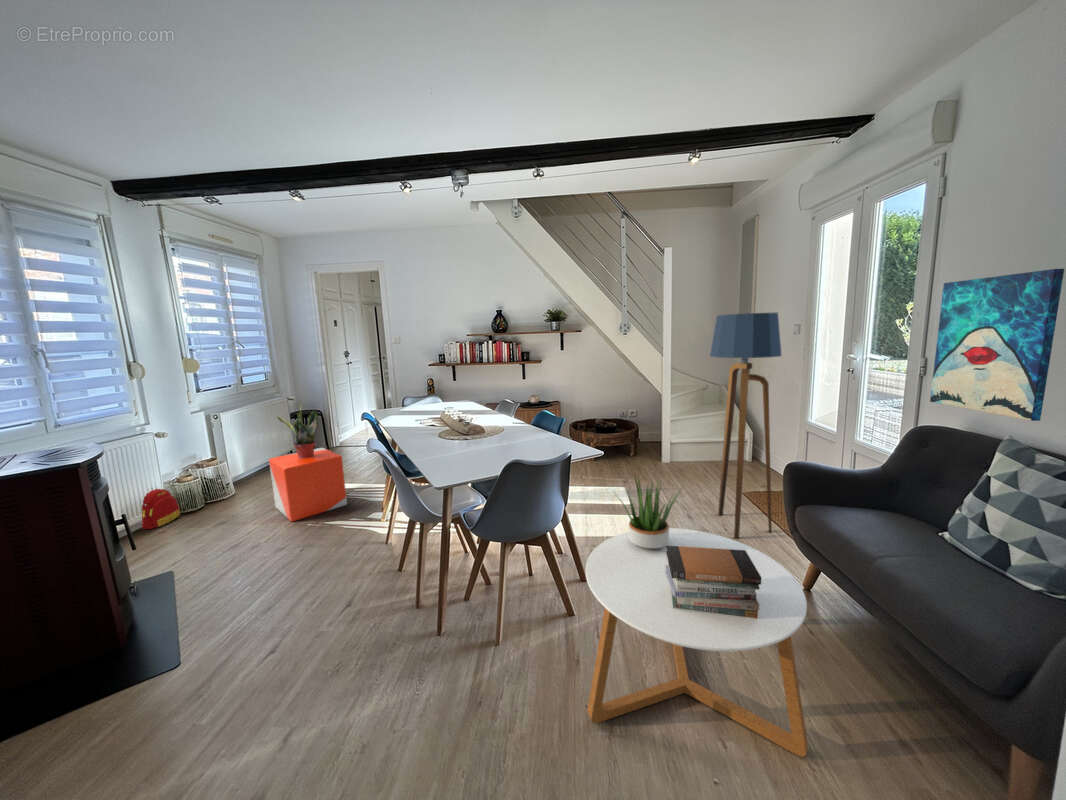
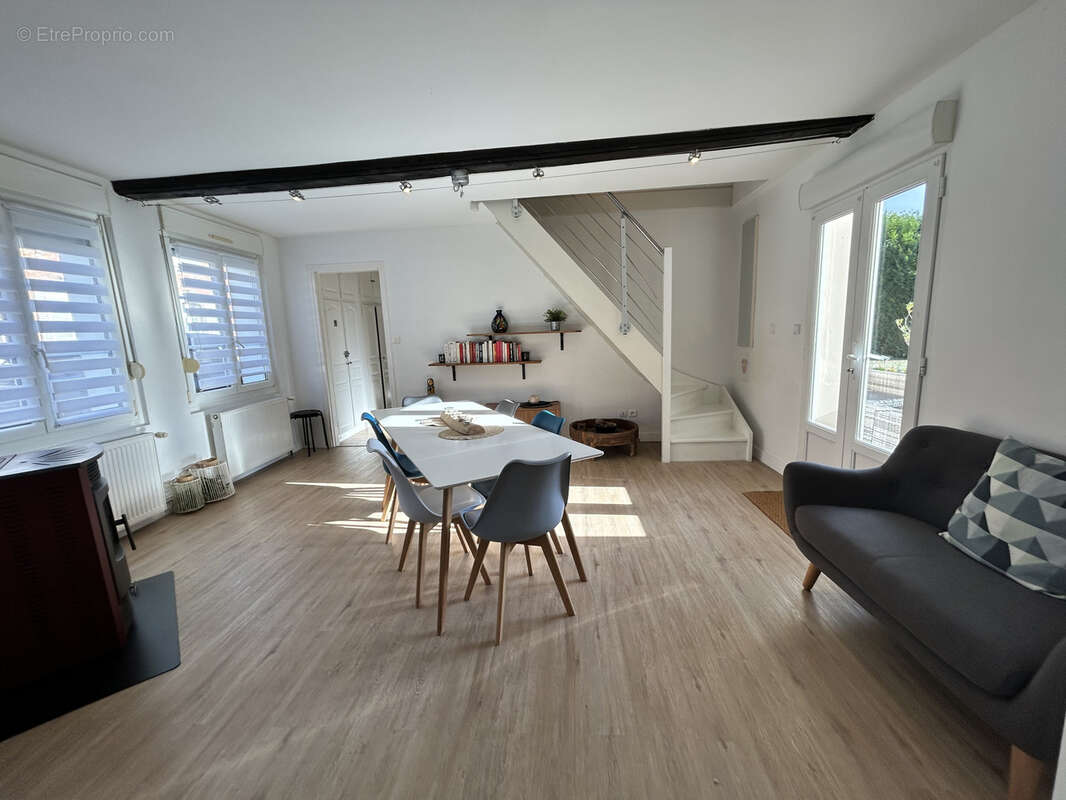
- floor lamp (742, 423)
- potted plant (648, 510)
- book stack (709, 578)
- wall art (987, 345)
- potted plant (299, 431)
- coffee table (684, 630)
- stool (308, 481)
- backpack (157, 503)
